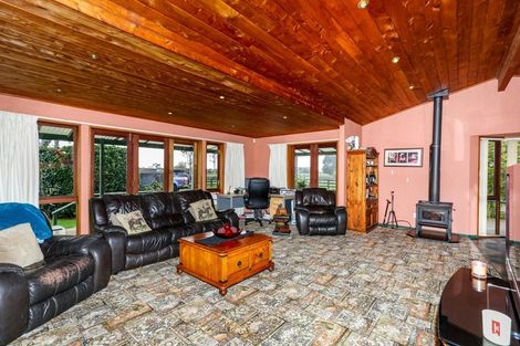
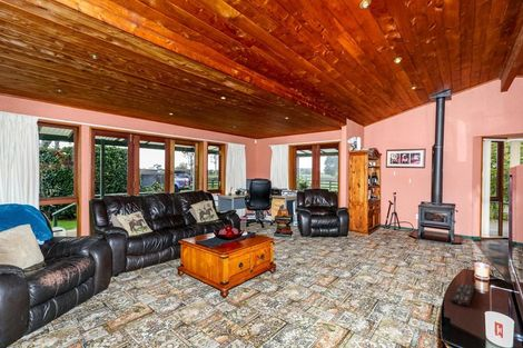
+ remote control (463, 292)
